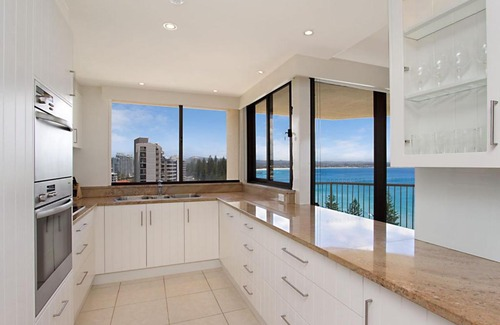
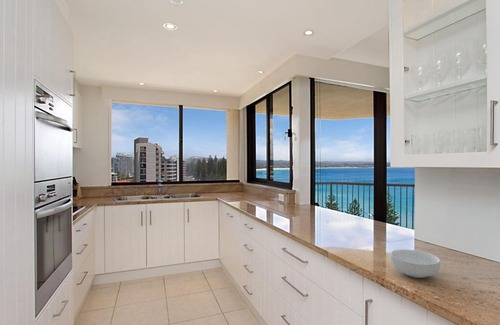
+ cereal bowl (414, 264)
